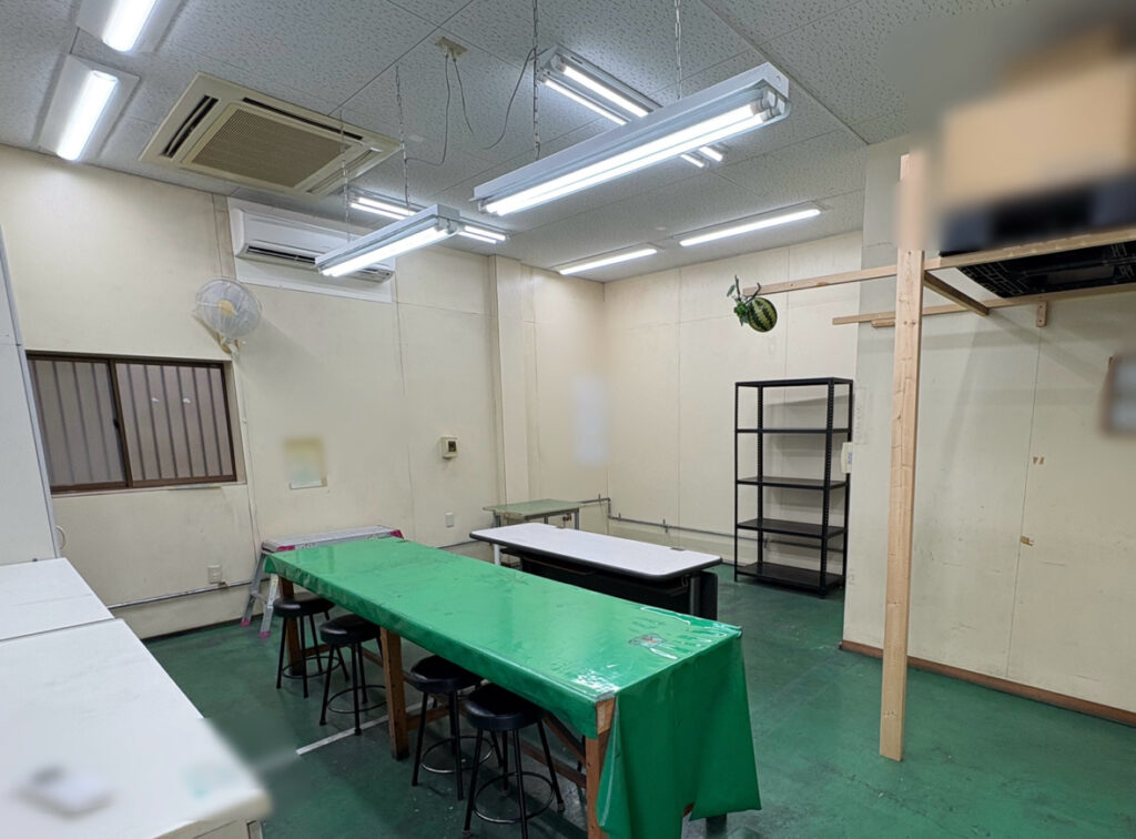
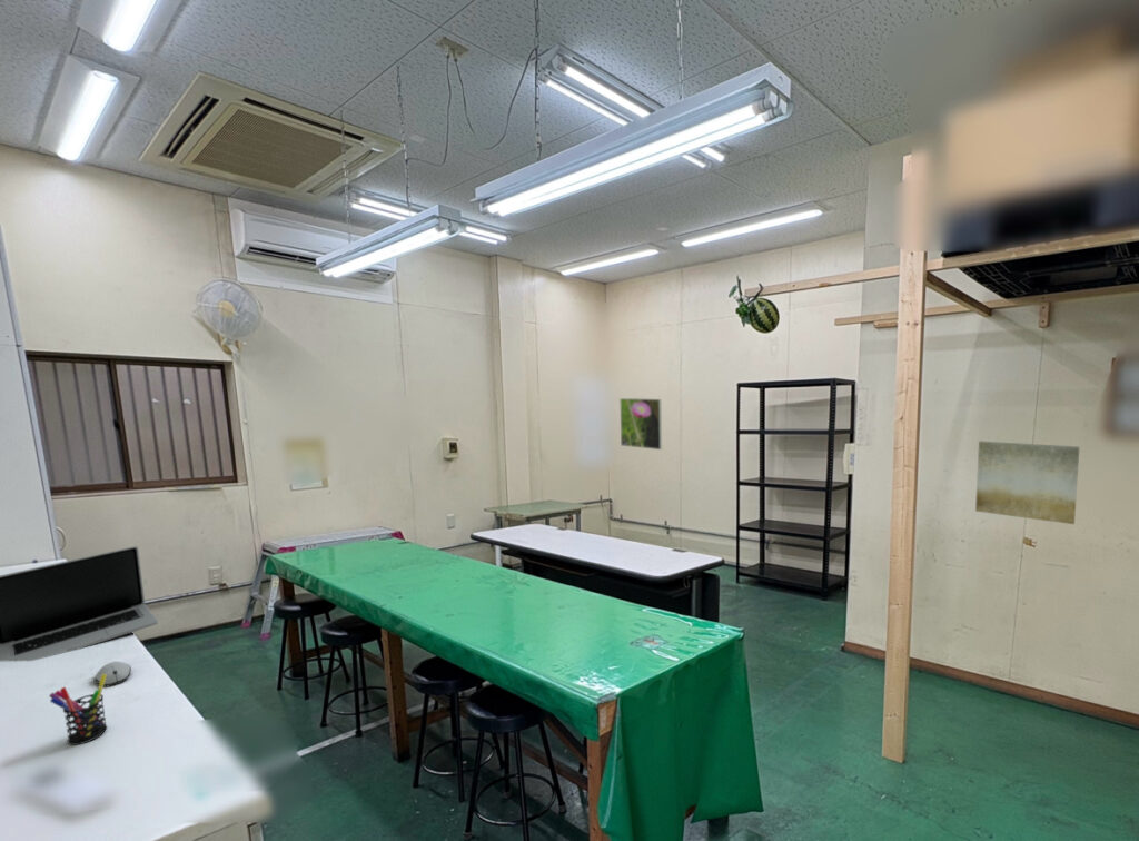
+ pen holder (85, 709)
+ computer mouse (112, 671)
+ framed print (640, 423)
+ laptop (77, 602)
+ wall art (1024, 481)
